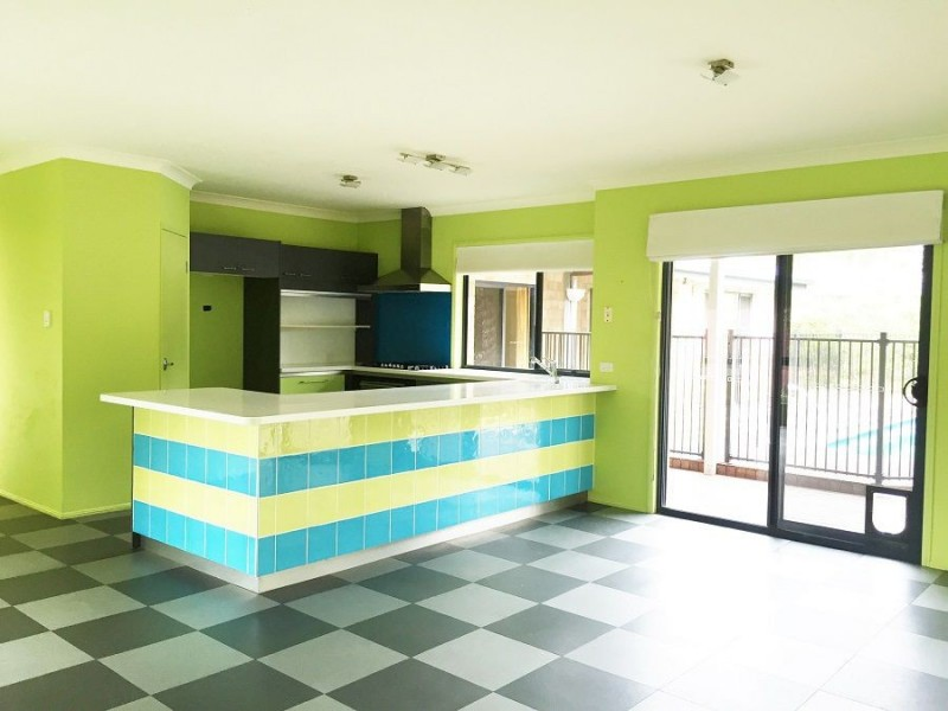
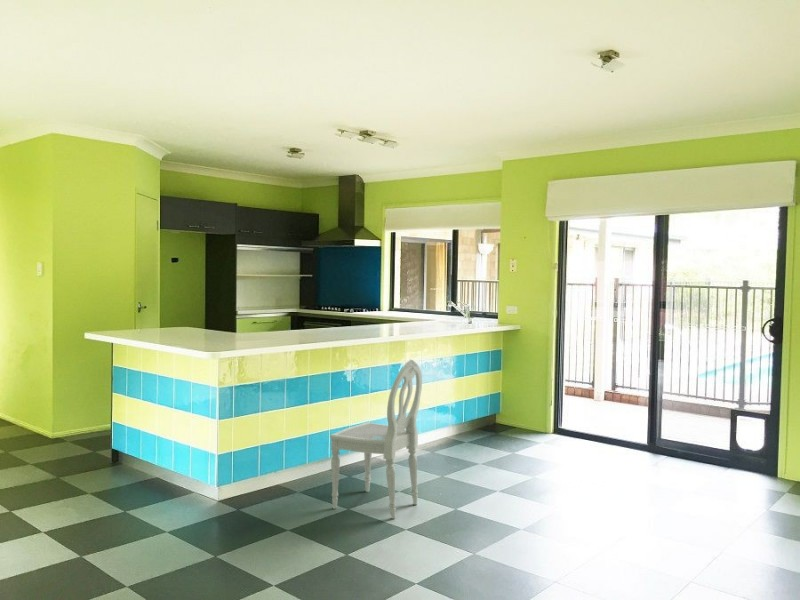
+ dining chair (378, 431)
